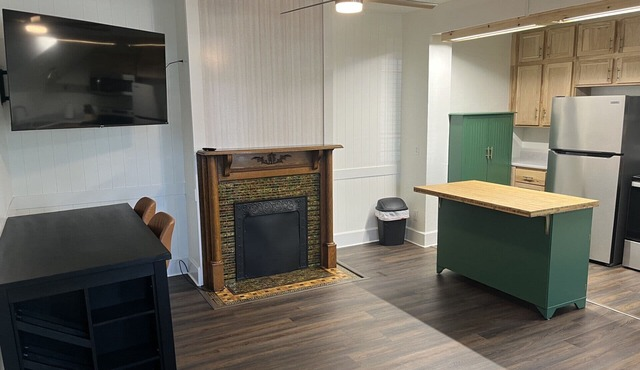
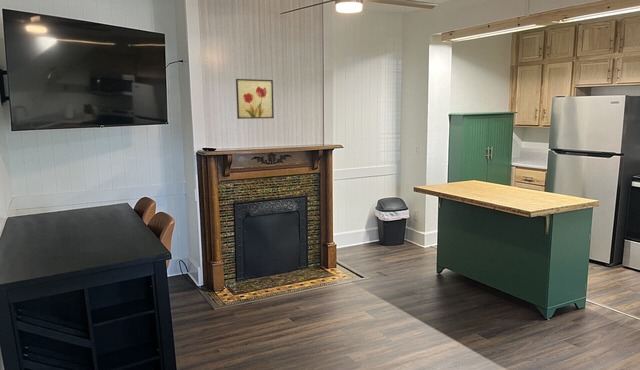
+ wall art (254, 99)
